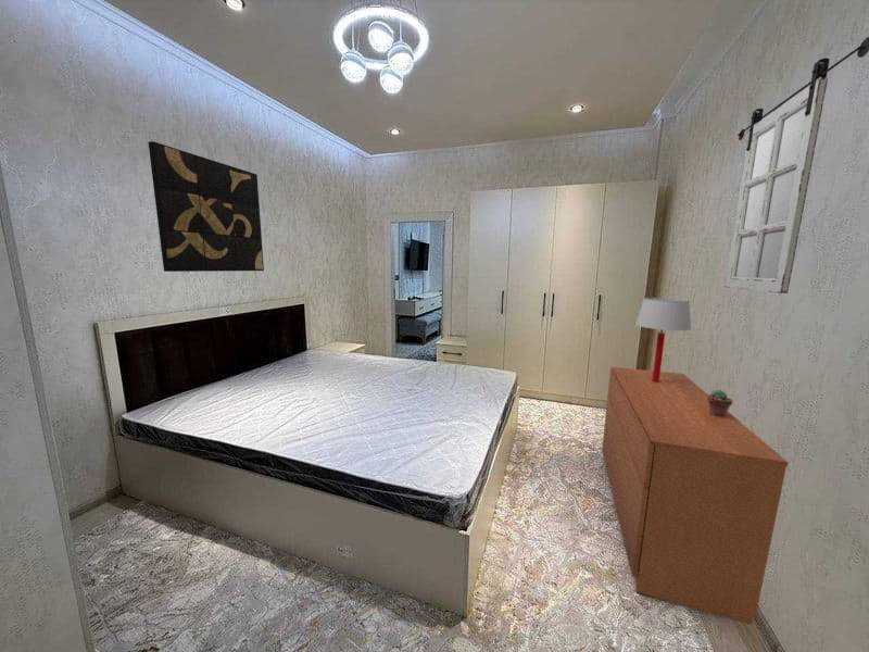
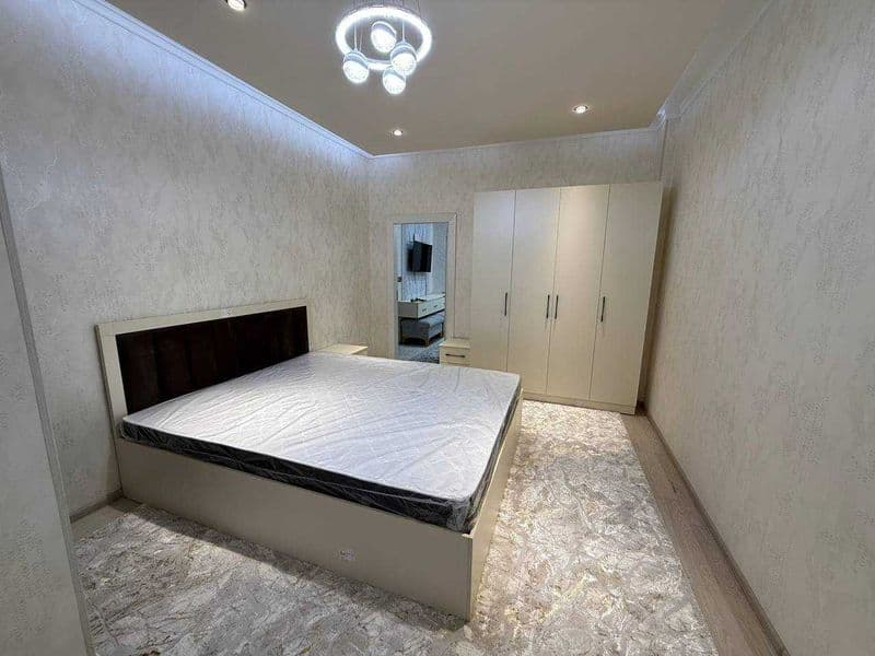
- potted succulent (719, 402)
- home mirror (767, 193)
- wall art (215, 216)
- table lamp (660, 340)
- dresser (662, 460)
